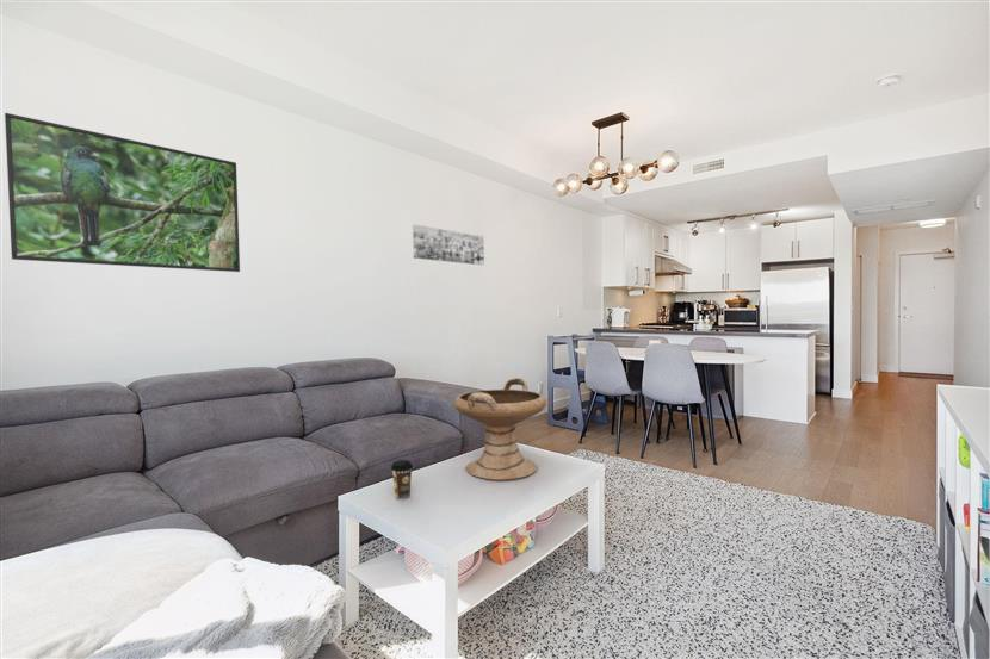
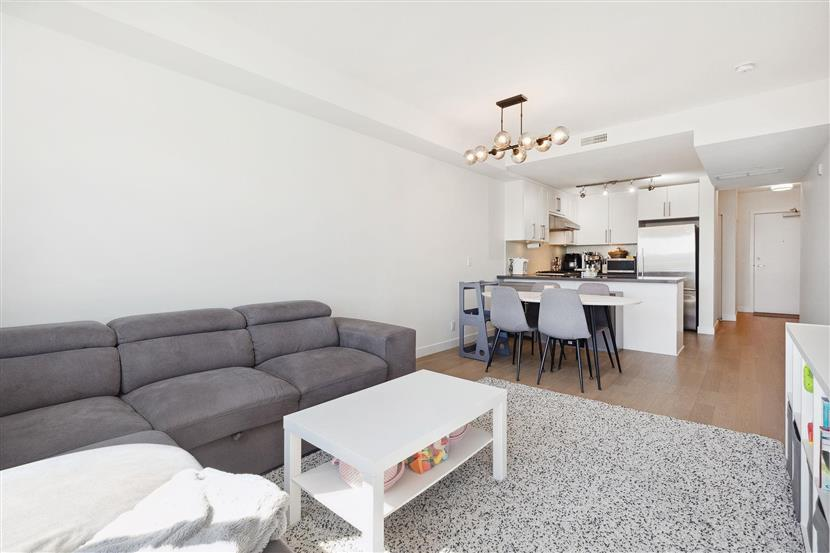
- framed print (140, 204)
- decorative bowl (500, 425)
- coffee cup (402, 479)
- wall art (451, 245)
